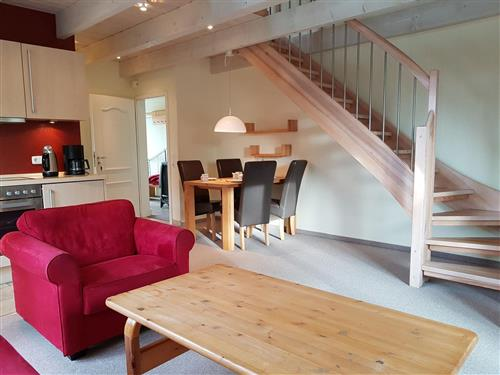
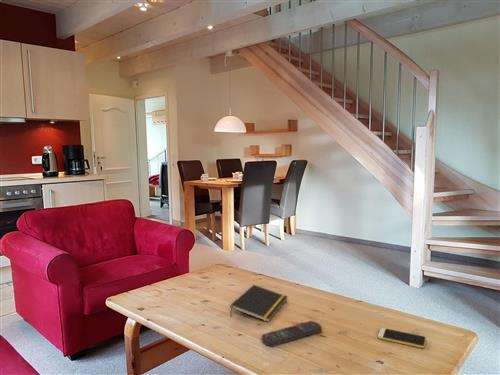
+ smartphone (401, 337)
+ remote control (292, 332)
+ notepad (260, 301)
